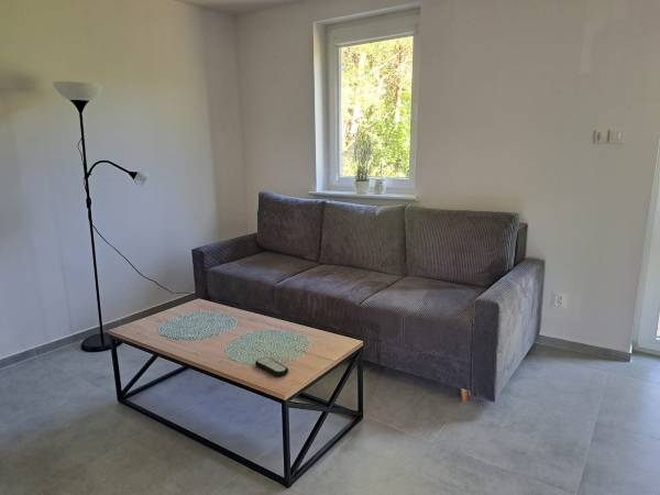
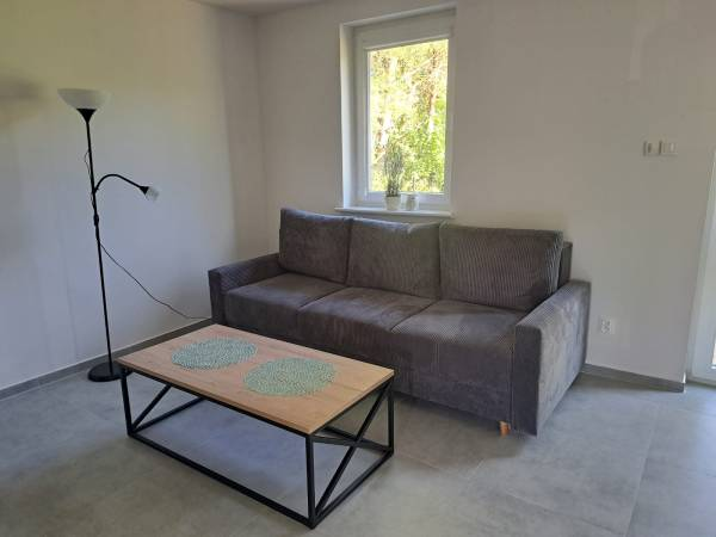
- remote control (272, 366)
